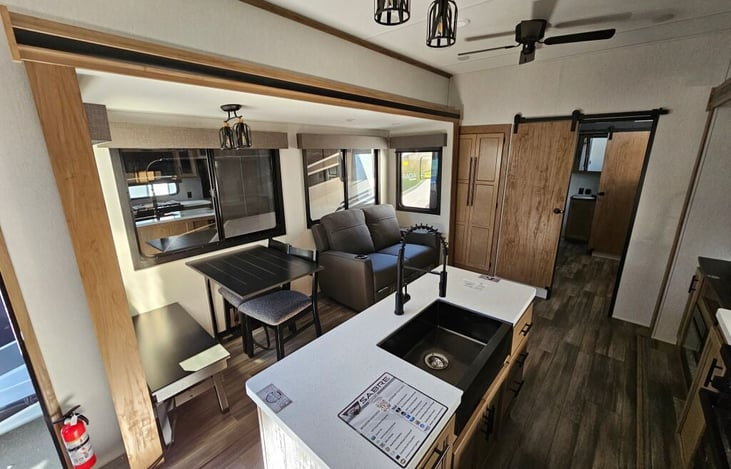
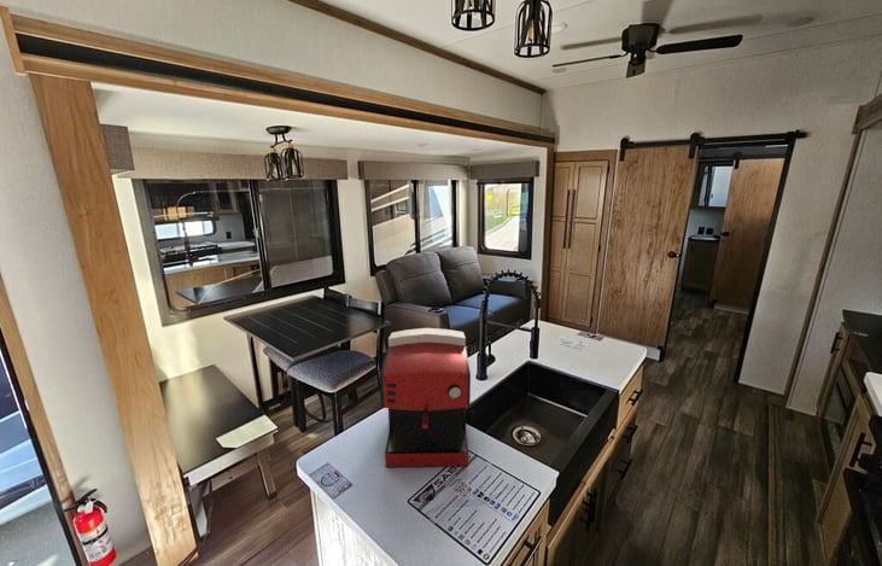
+ coffee maker (426, 396)
